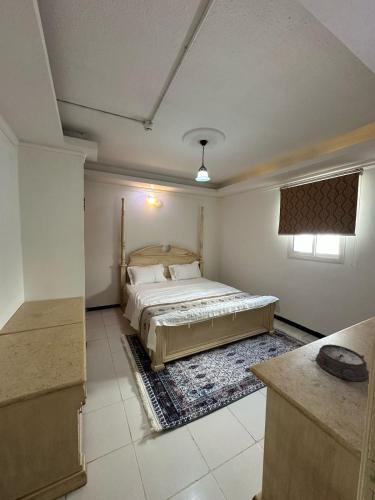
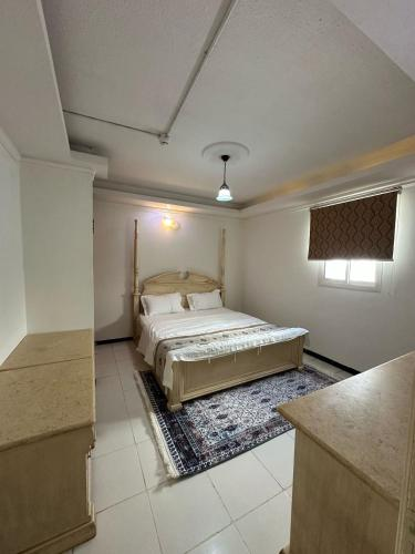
- alarm clock (340, 361)
